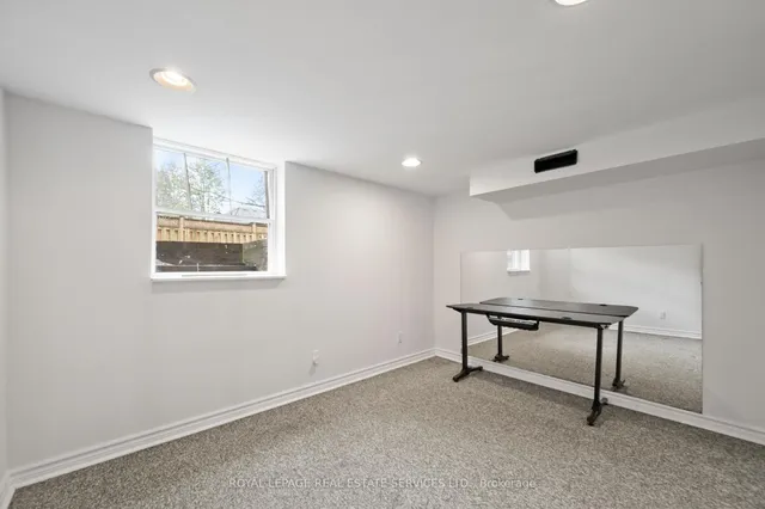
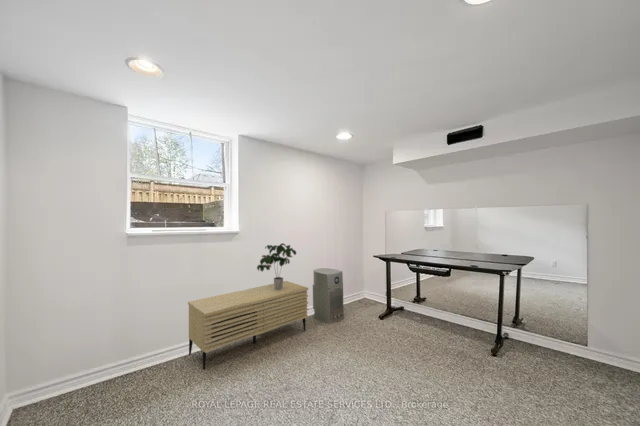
+ potted plant (277, 266)
+ sideboard (253, 318)
+ air purifier (327, 294)
